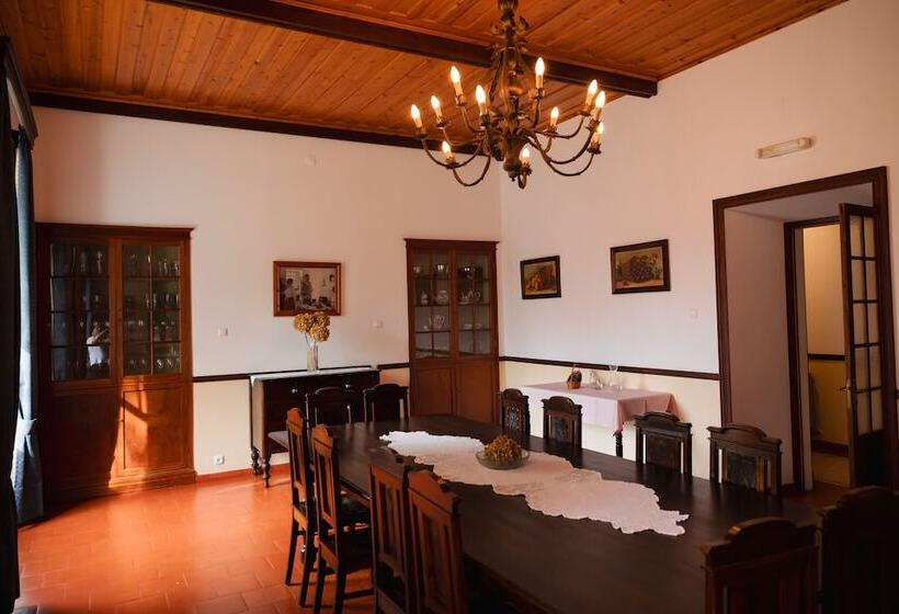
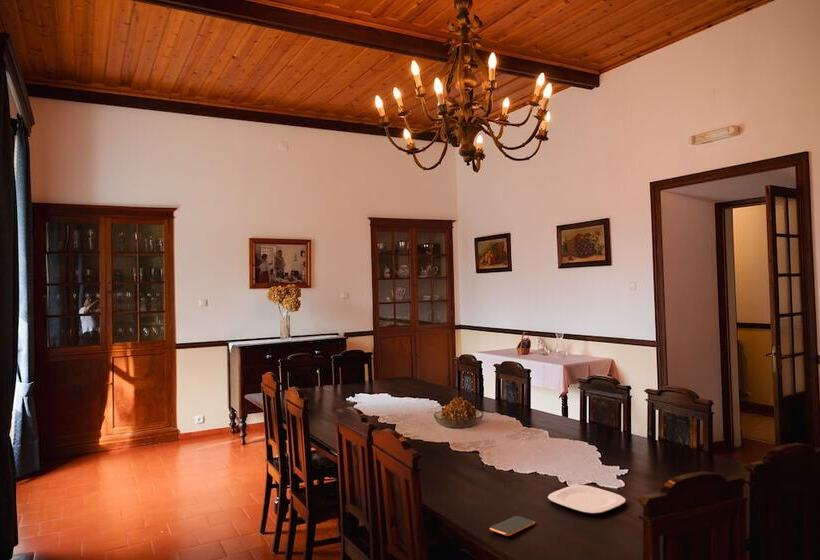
+ plate (586, 499)
+ smartphone (512, 525)
